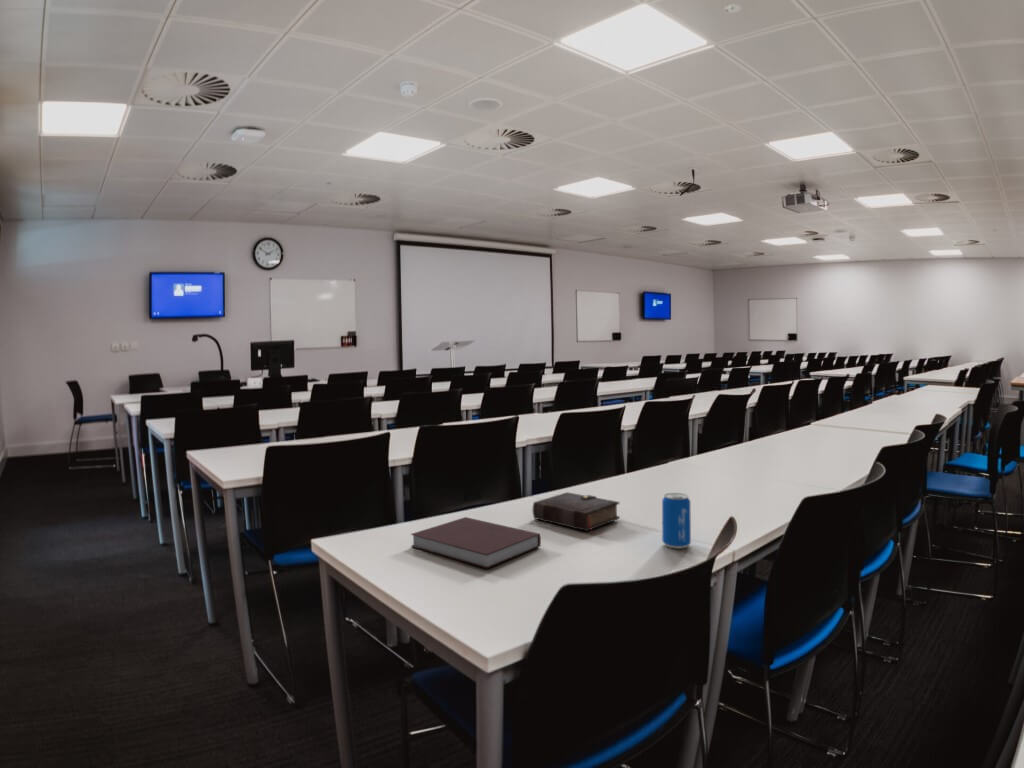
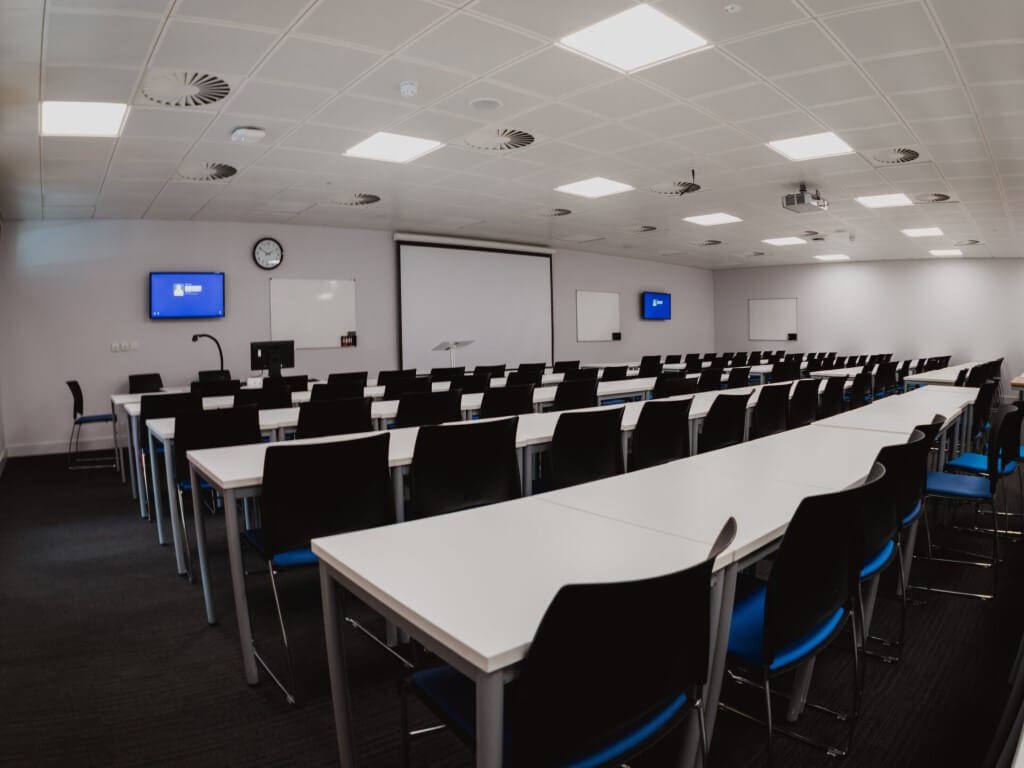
- notebook (475, 540)
- book (585, 511)
- beverage can (676, 520)
